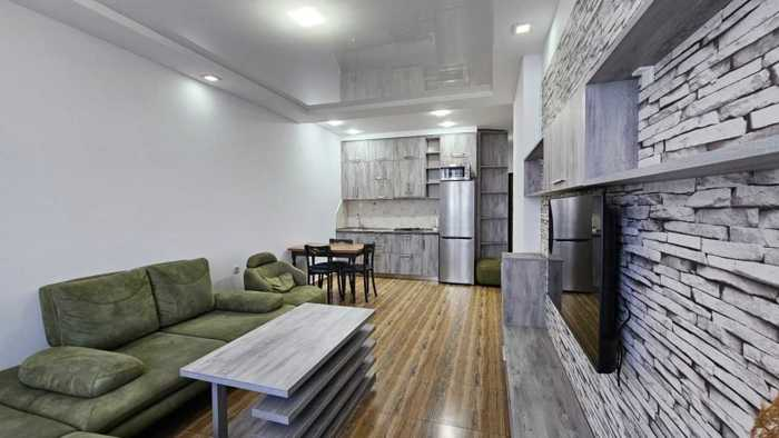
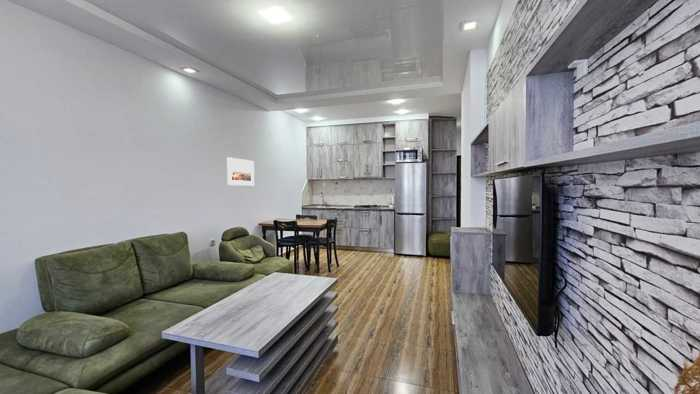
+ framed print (241, 172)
